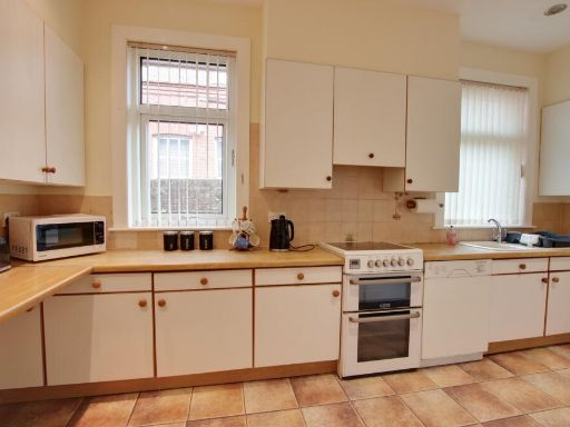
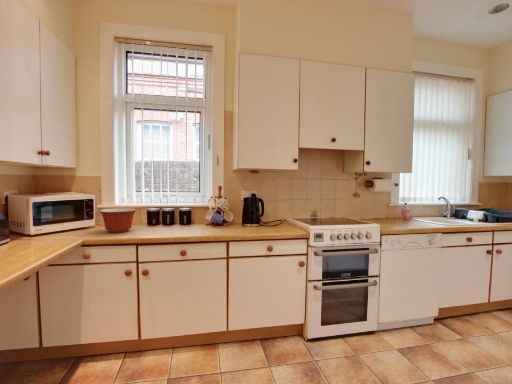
+ mixing bowl (118, 220)
